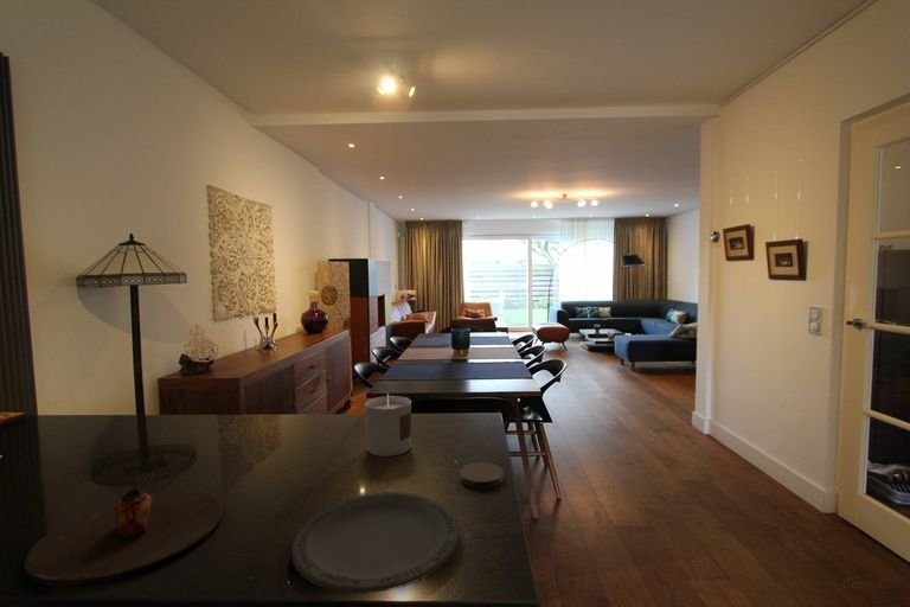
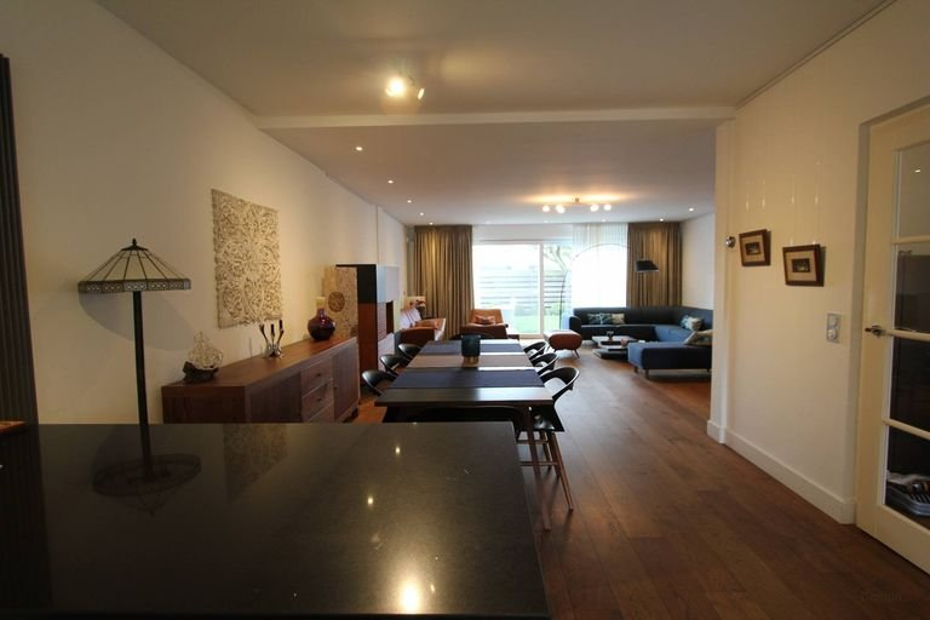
- plate (378, 536)
- coaster (481, 474)
- candle (387, 420)
- plate (133, 510)
